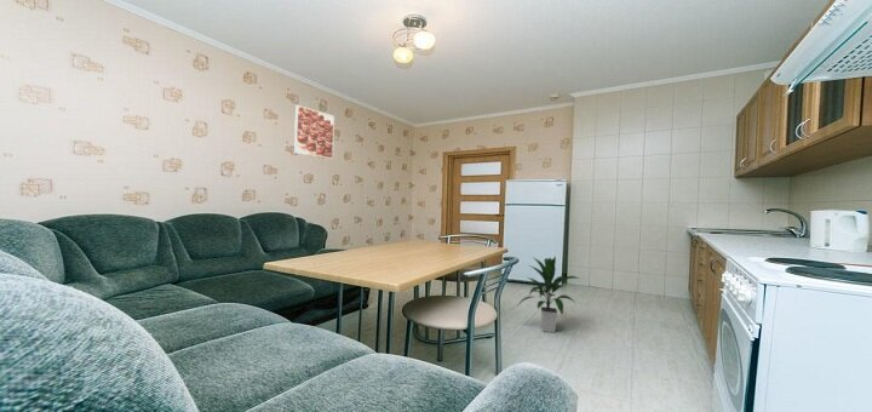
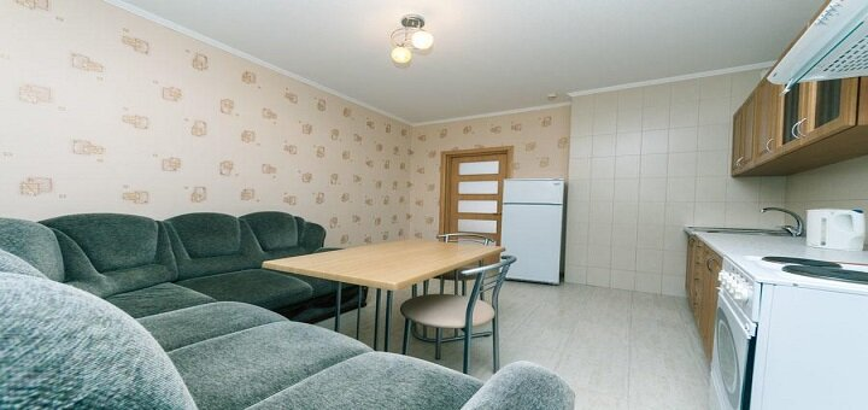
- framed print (315, 133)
- indoor plant (546, 291)
